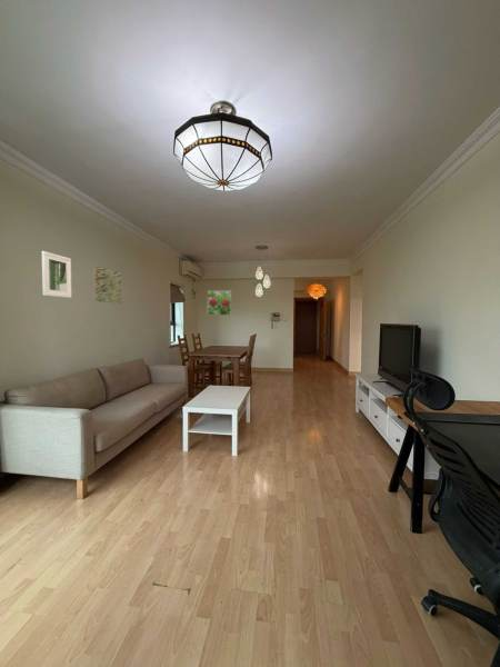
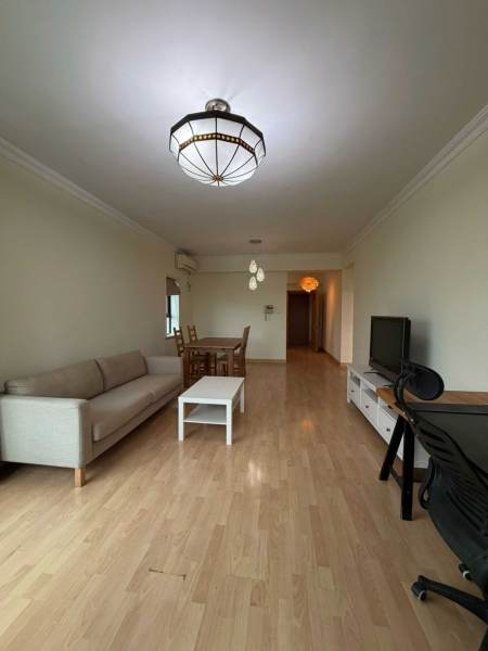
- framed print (57, 276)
- wall art (108, 286)
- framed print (219, 302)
